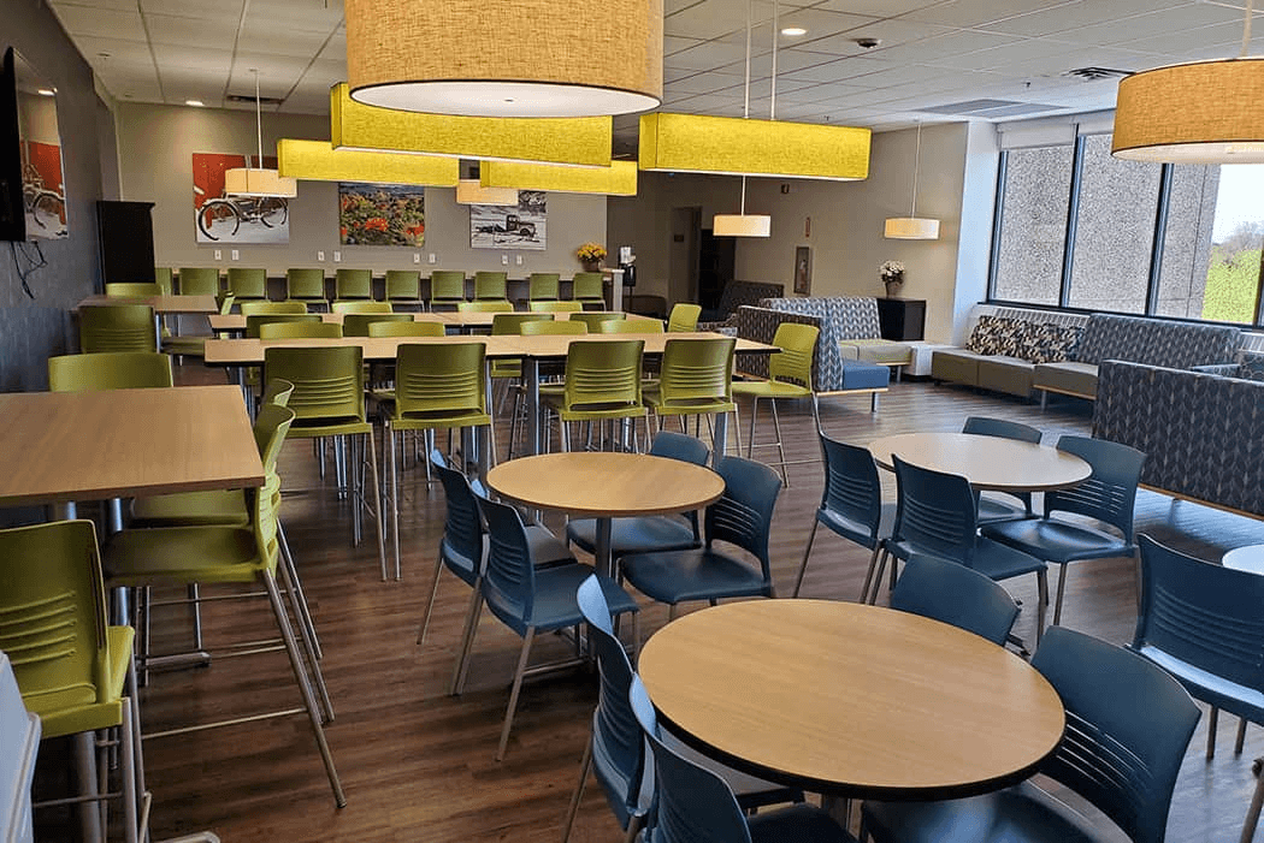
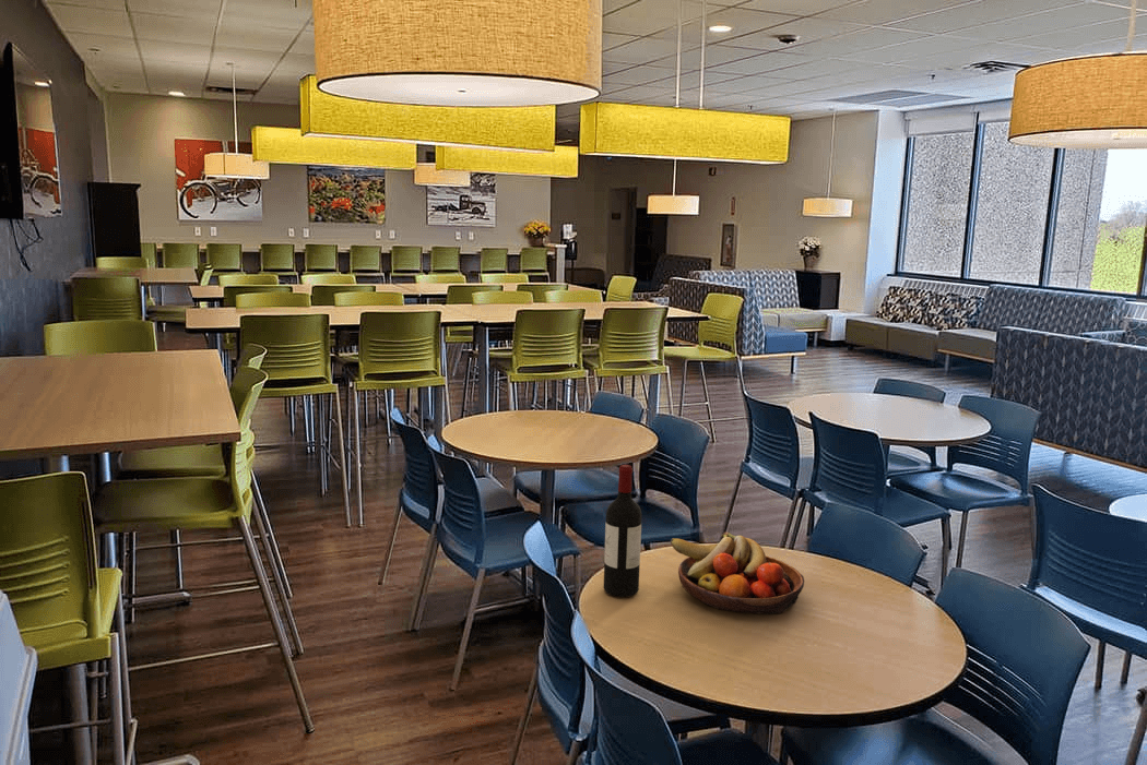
+ fruit bowl (738, 567)
+ wine bottle (623, 529)
